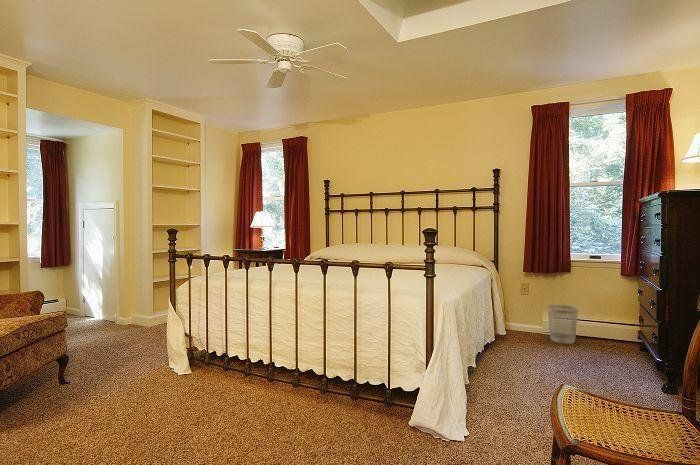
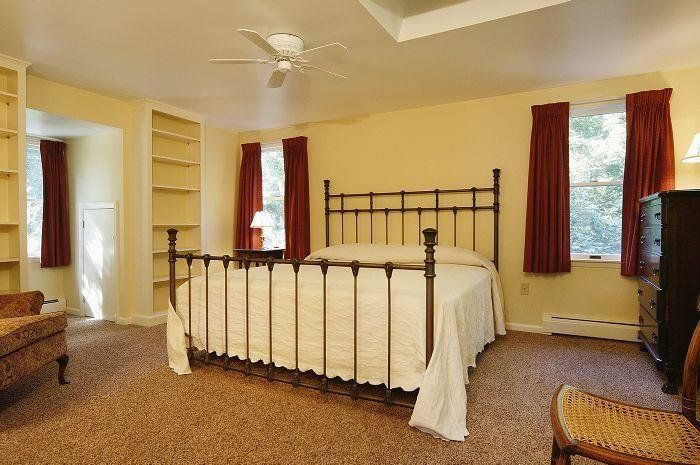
- wastebasket (562, 324)
